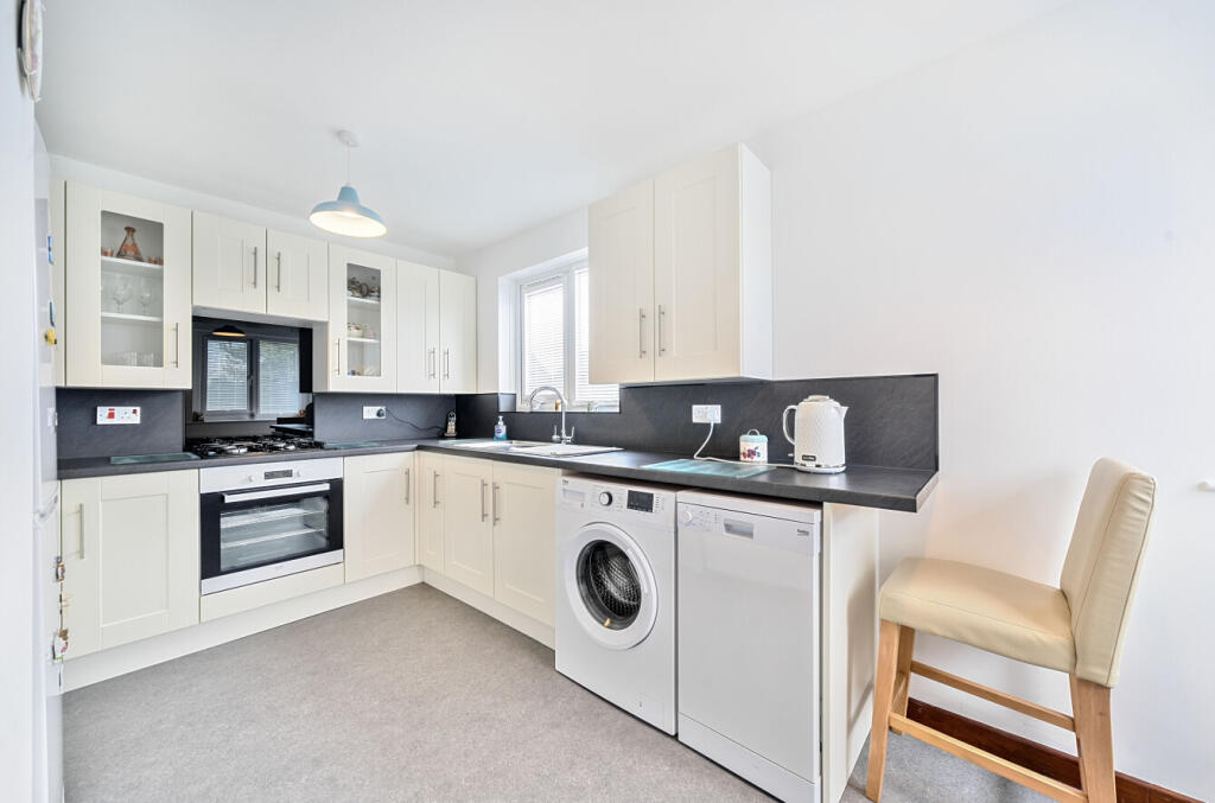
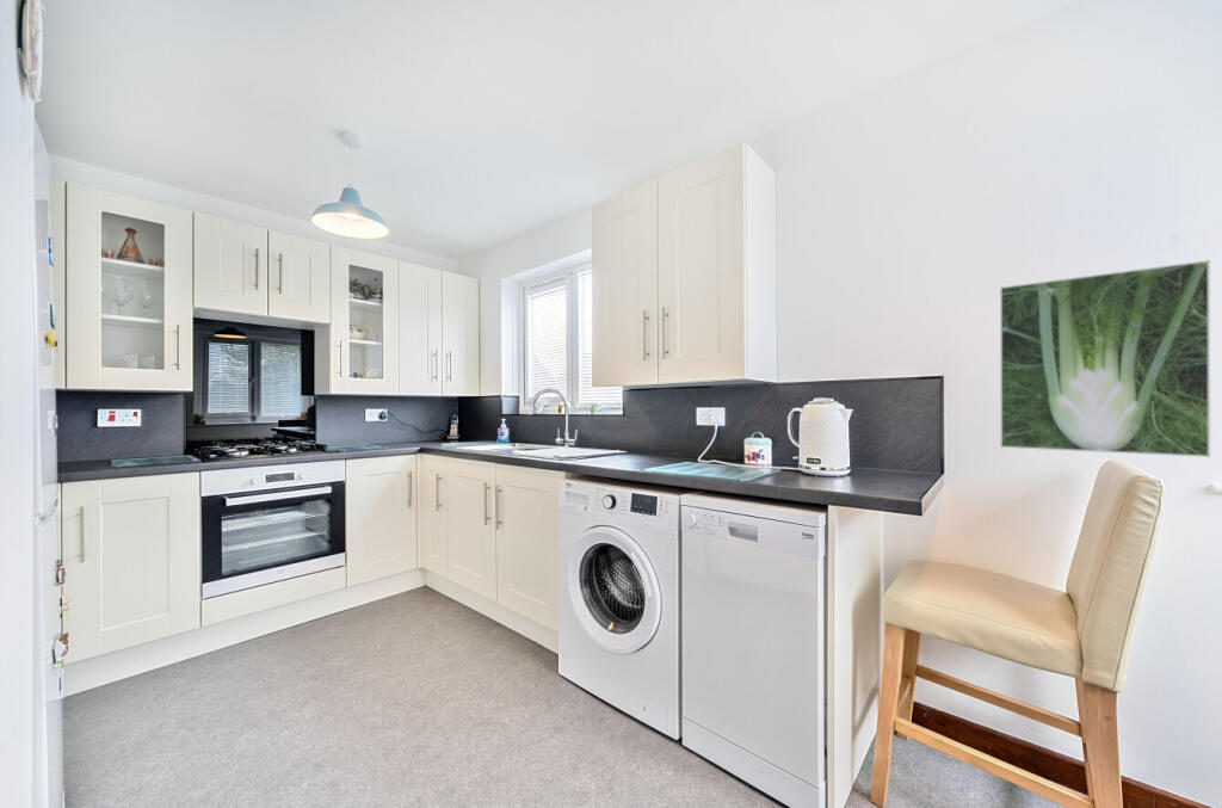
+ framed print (1093, 363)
